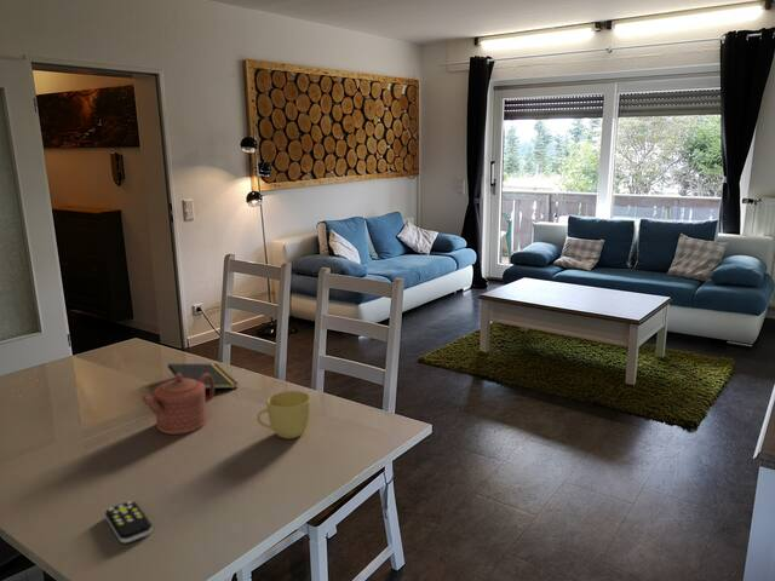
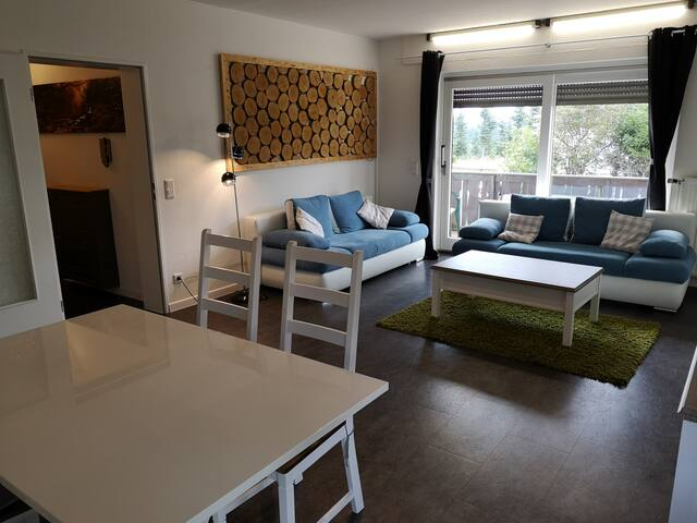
- remote control (127, 520)
- teapot (179, 398)
- notepad (201, 374)
- cup (283, 416)
